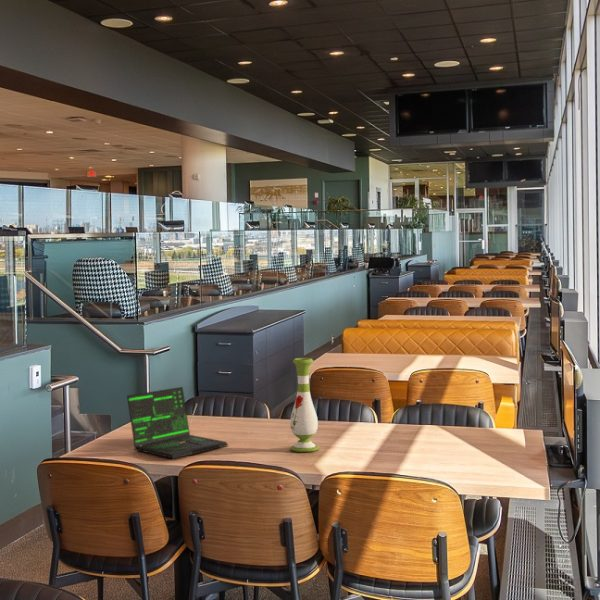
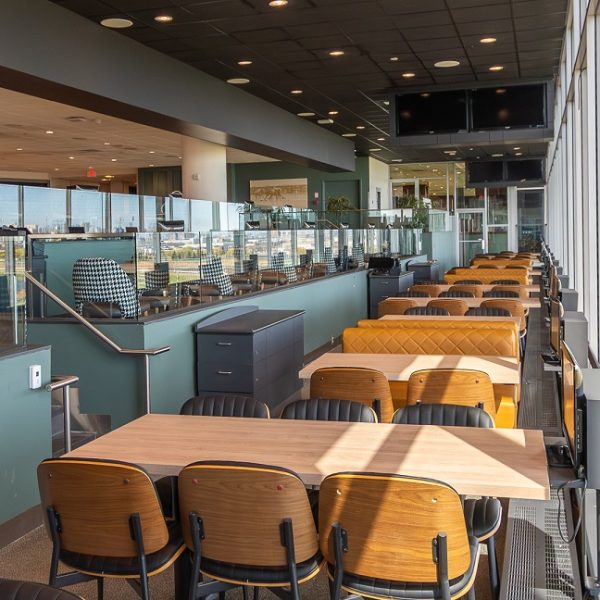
- vase (303, 403)
- laptop (184, 419)
